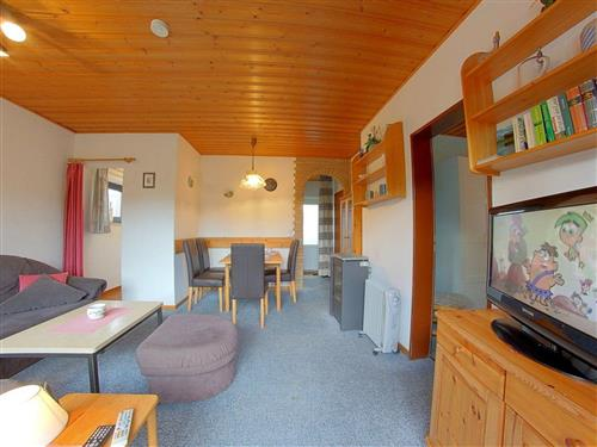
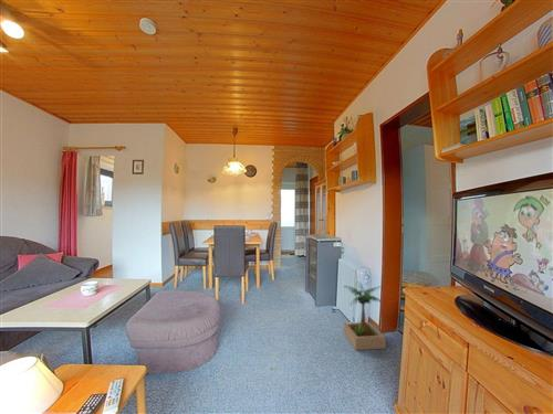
+ potted plant (363, 314)
